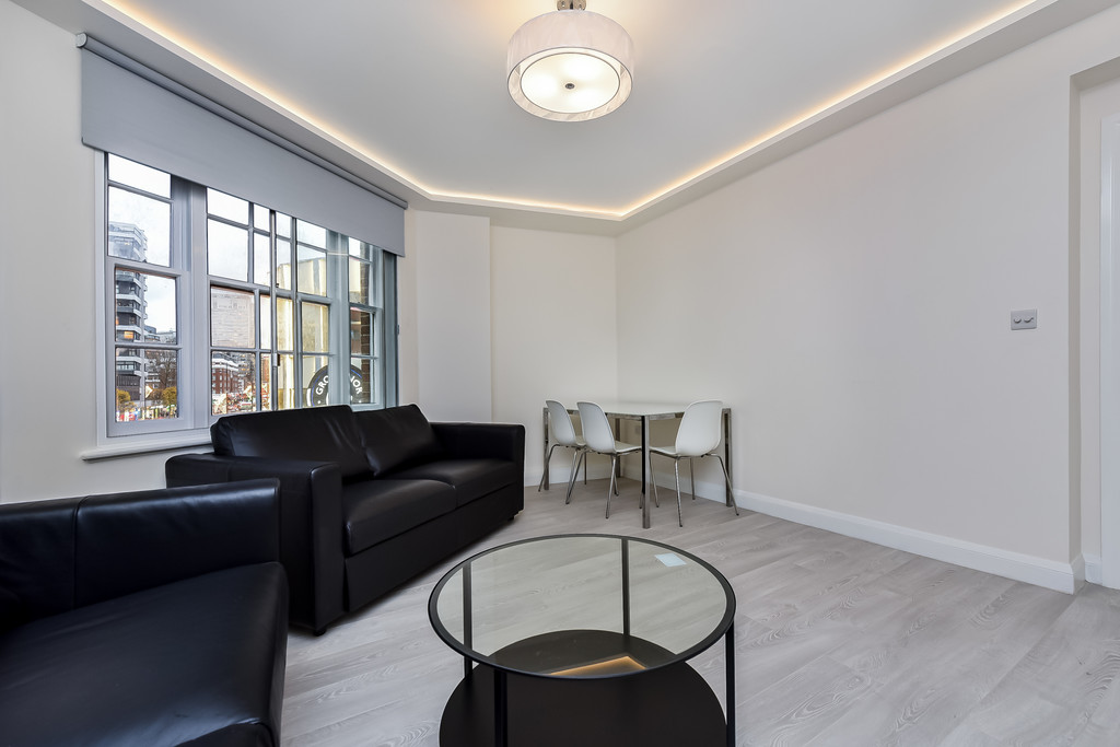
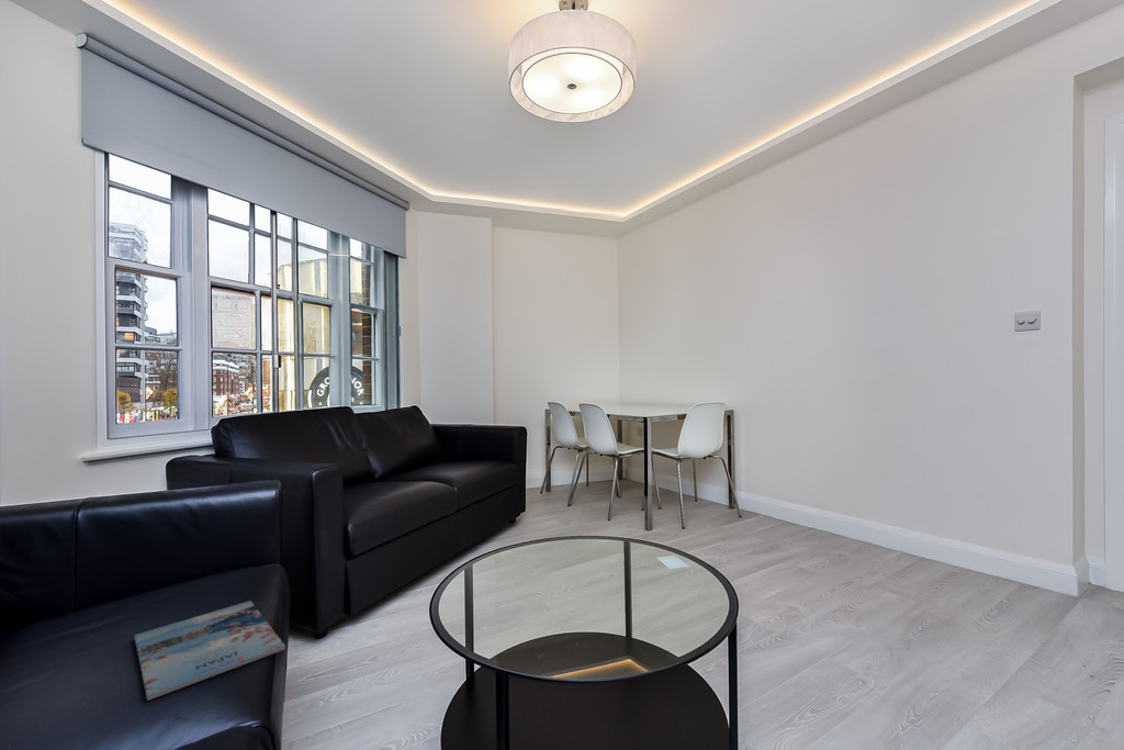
+ magazine (207, 641)
